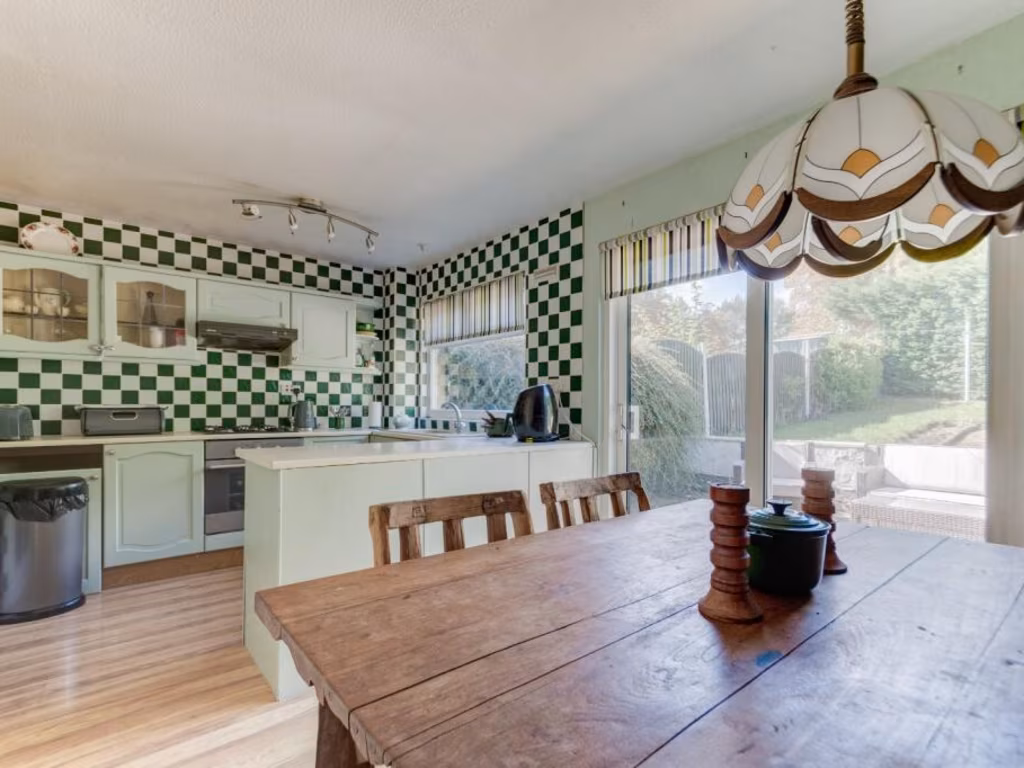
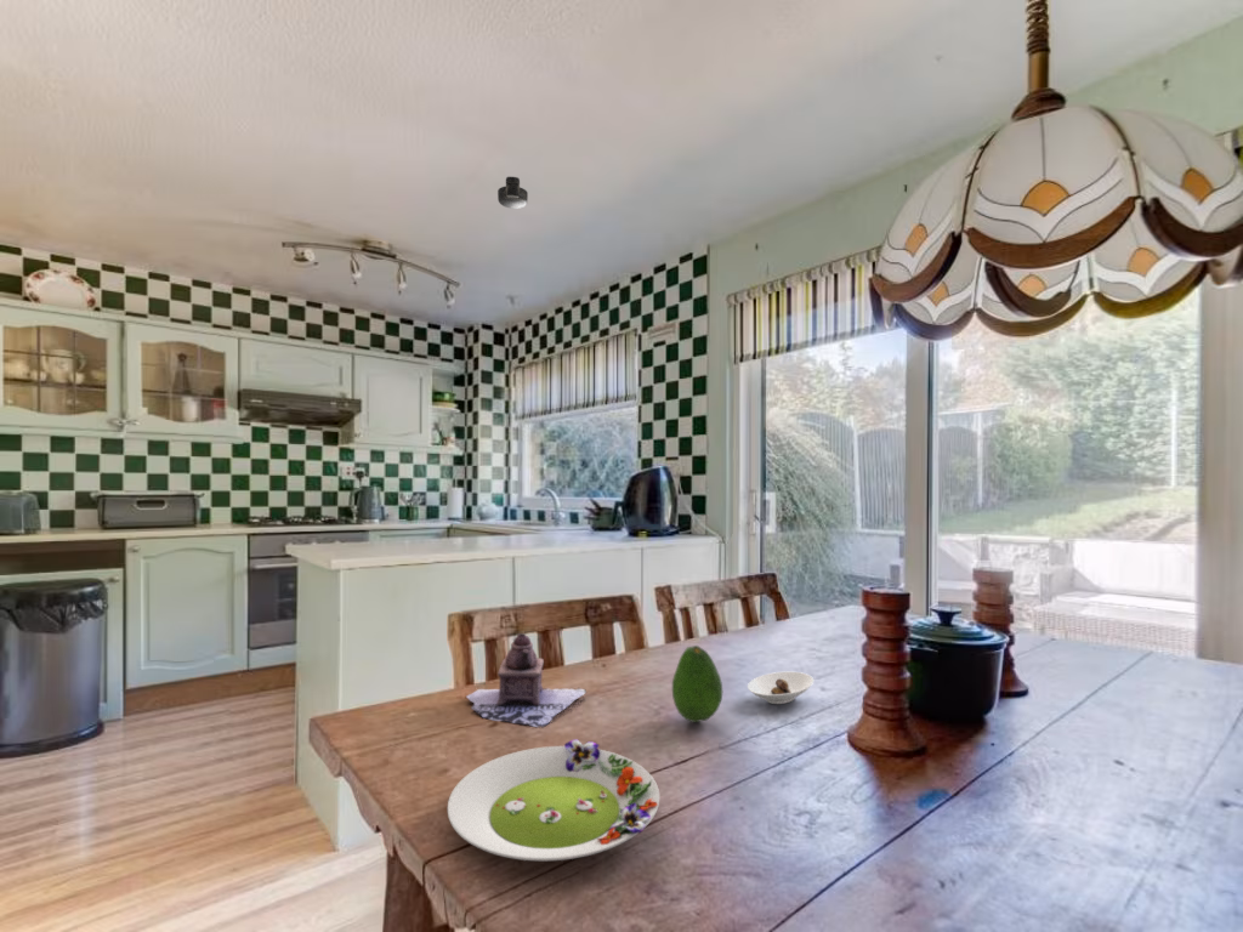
+ teapot (520, 667)
+ saucer (781, 688)
+ salad plate (555, 799)
+ fruit (697, 682)
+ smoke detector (512, 191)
